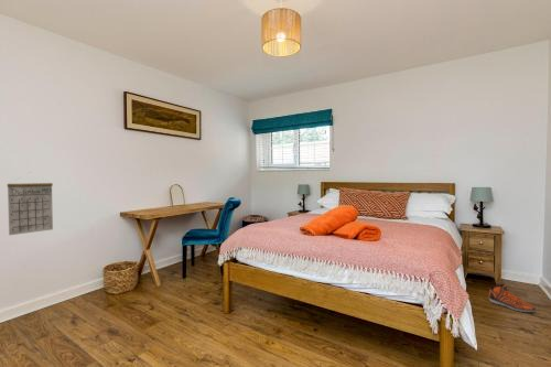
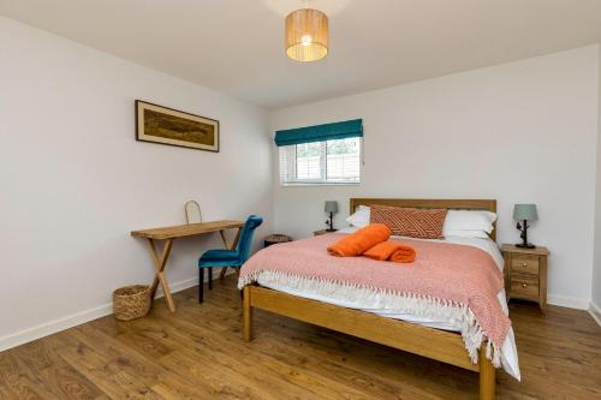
- calendar (31, 202)
- sneaker (510, 296)
